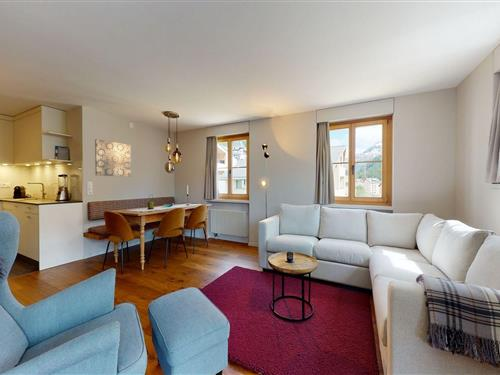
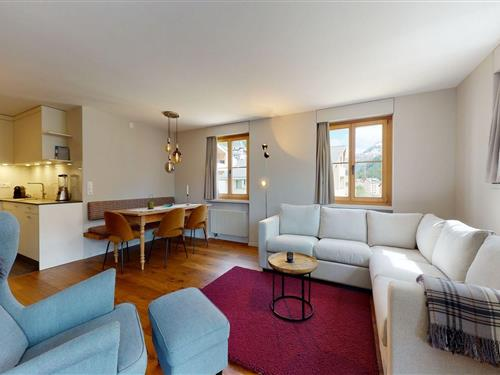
- wall art (114, 159)
